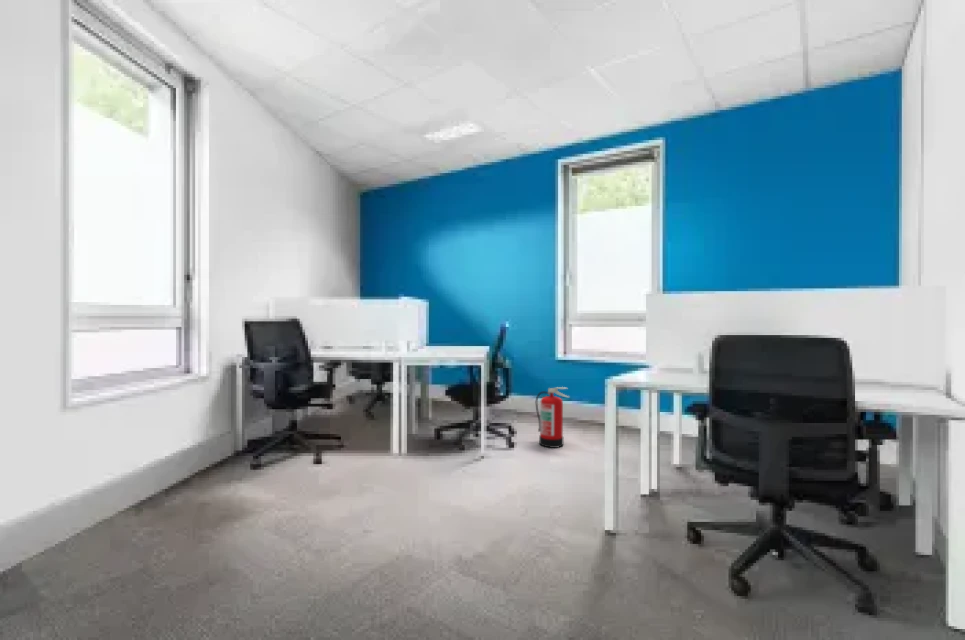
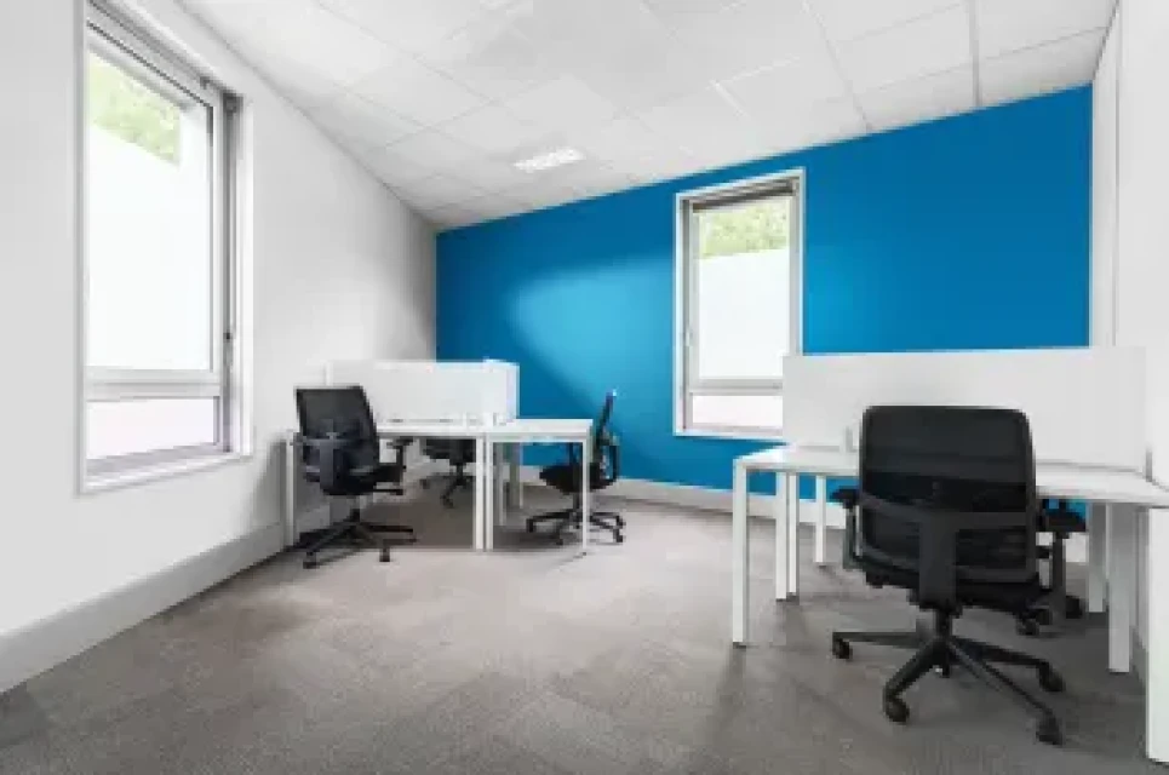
- fire extinguisher (551, 415)
